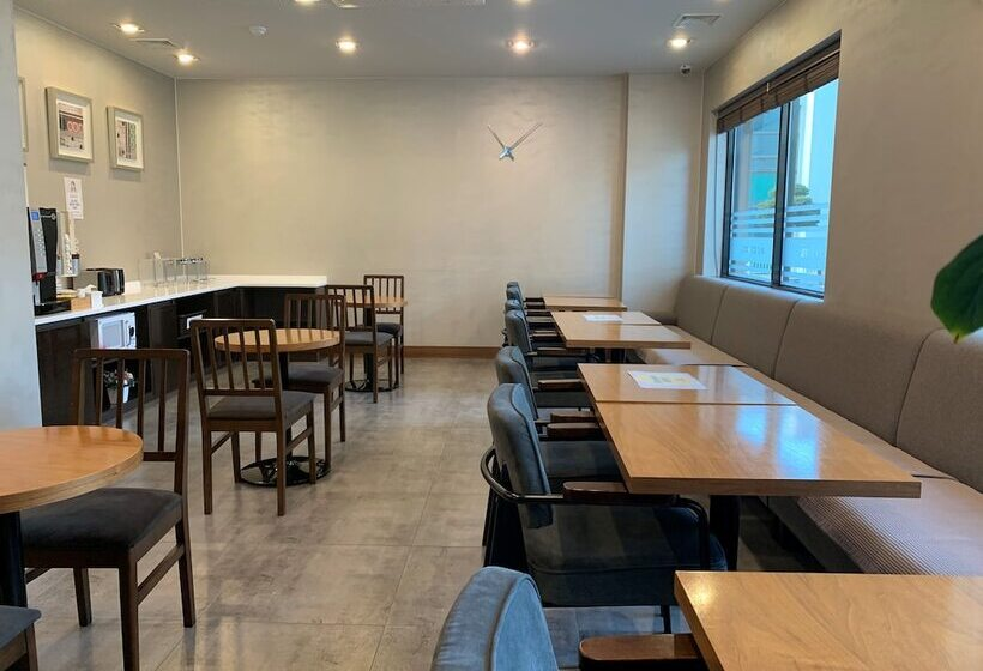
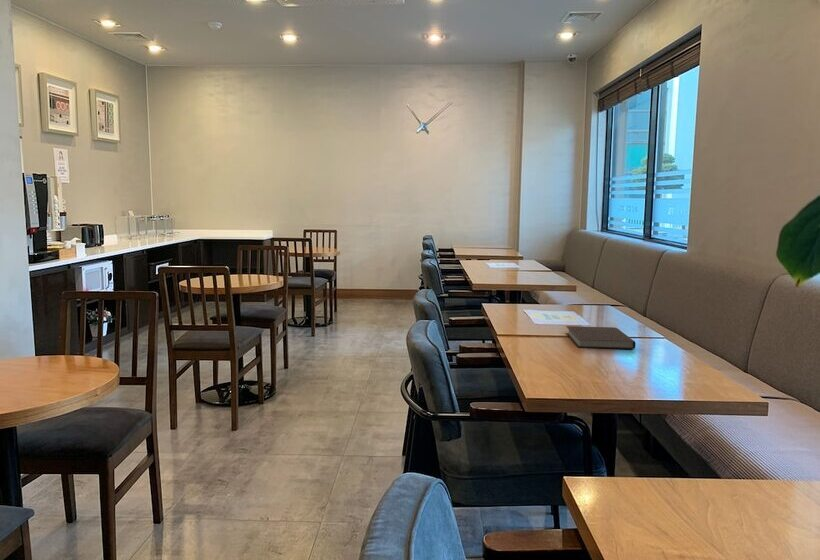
+ notebook (598, 336)
